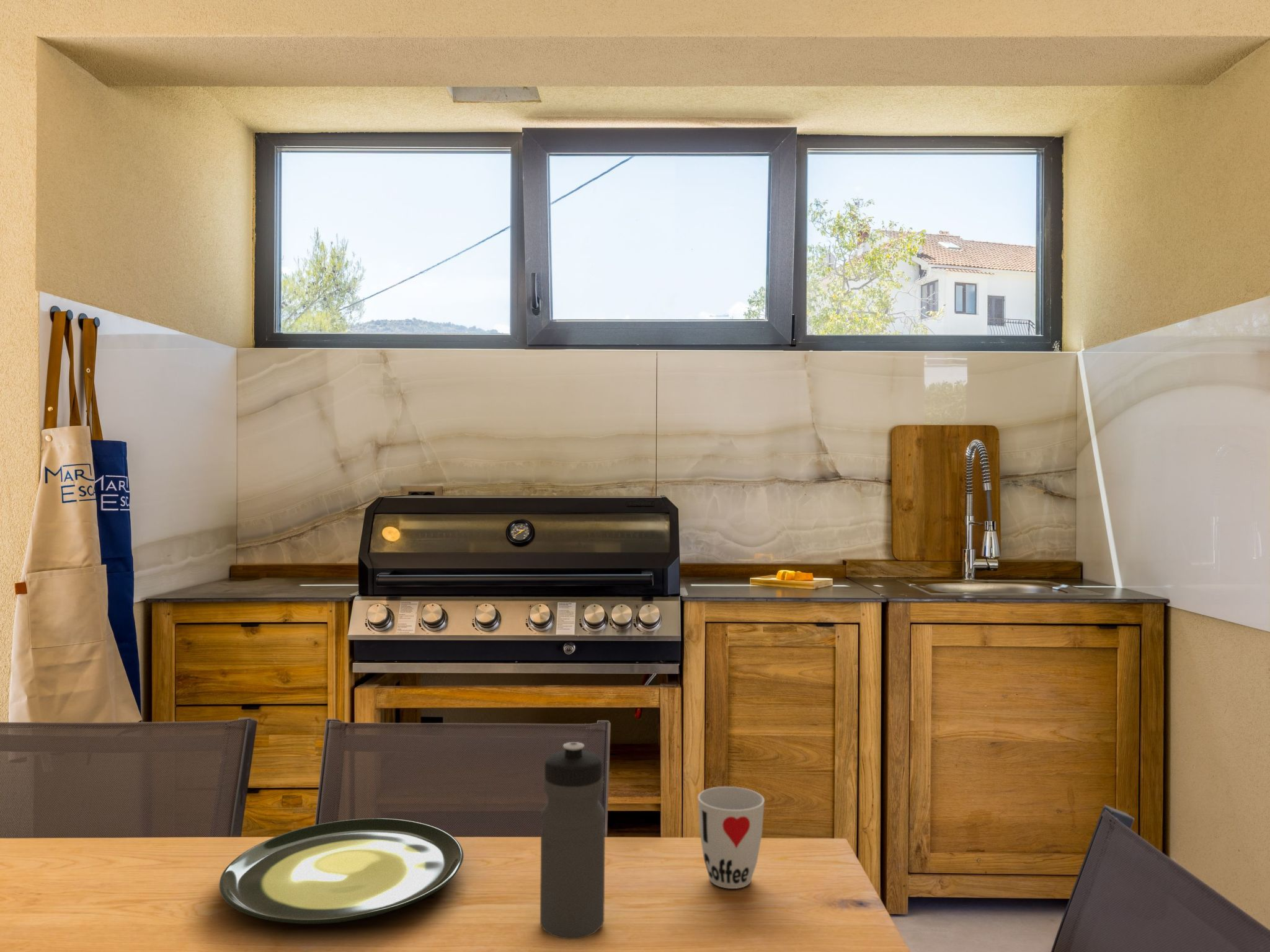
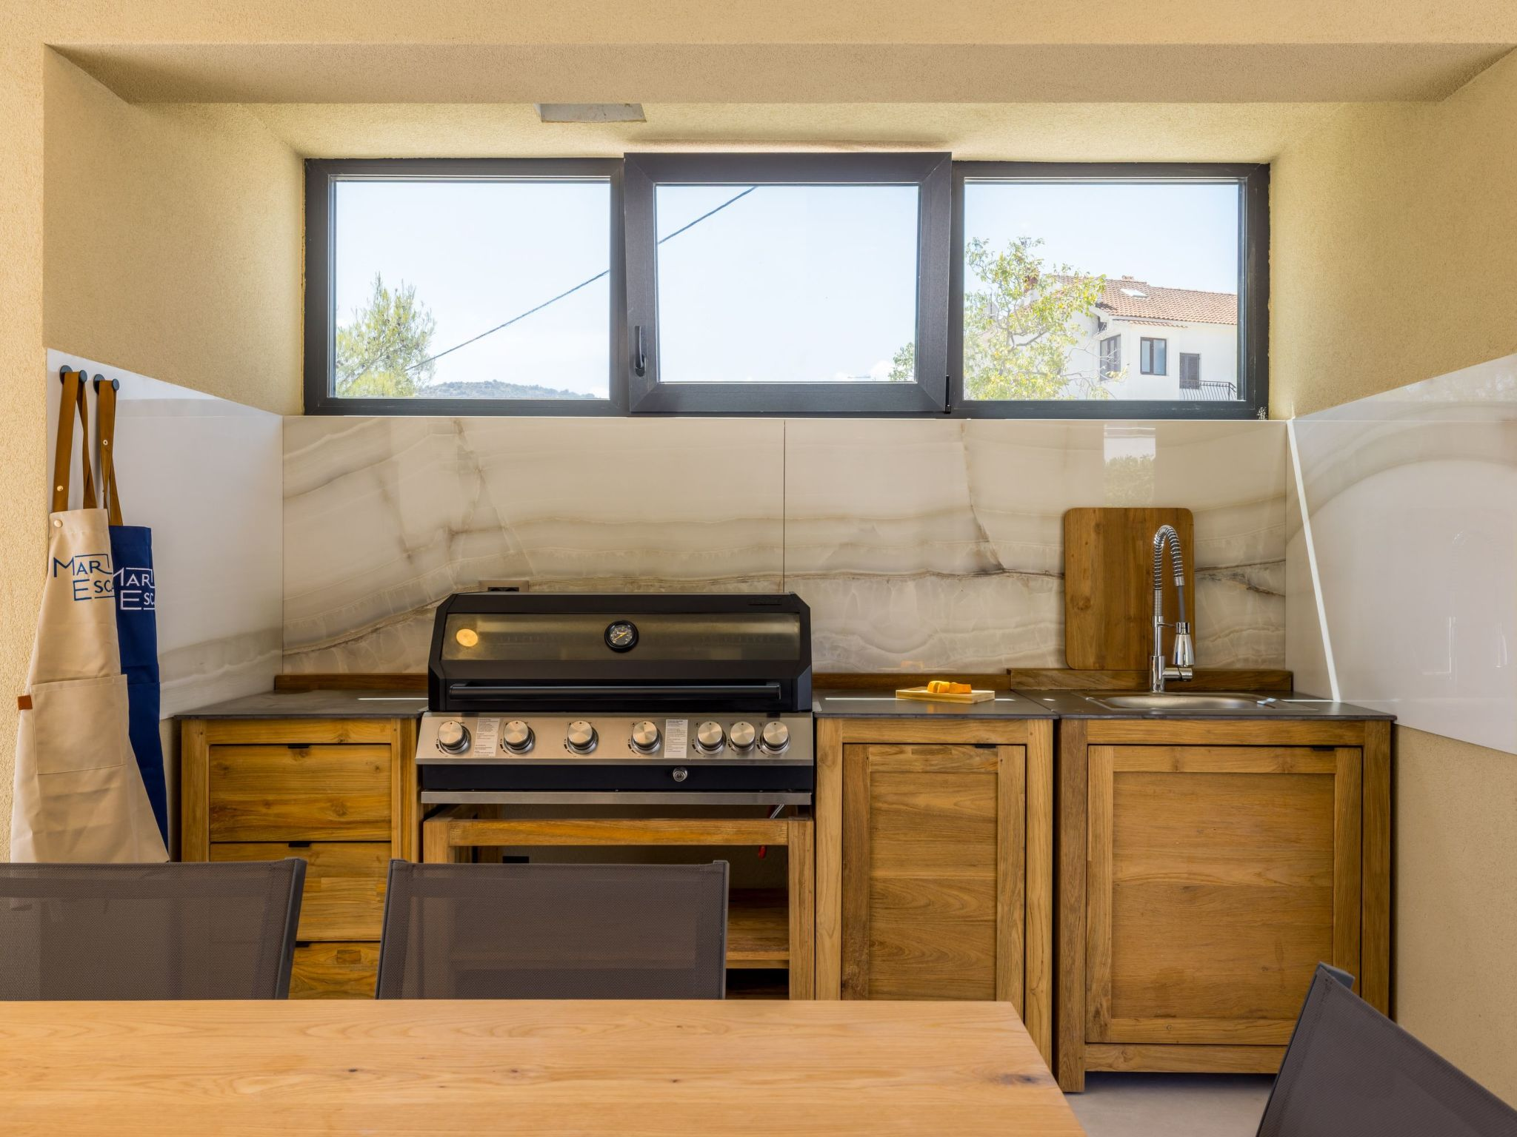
- plate (346, 871)
- cup (730, 838)
- water bottle (572, 834)
